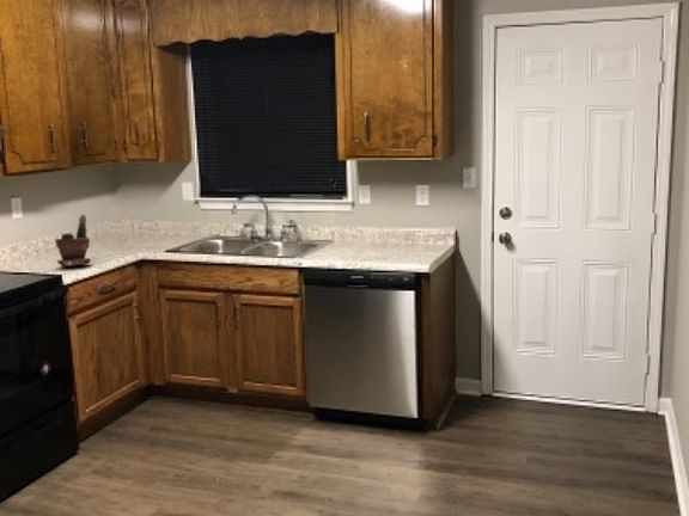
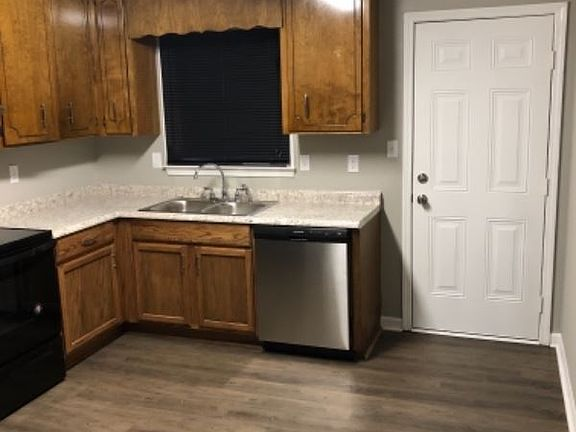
- potted plant (72, 240)
